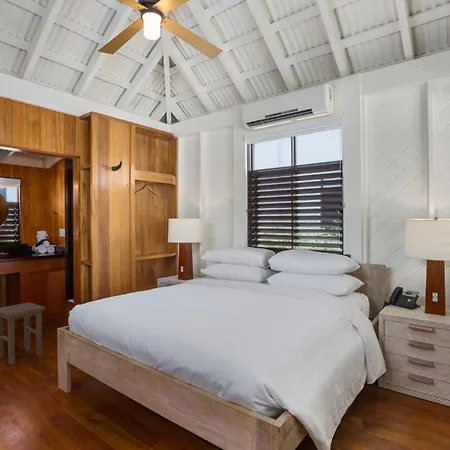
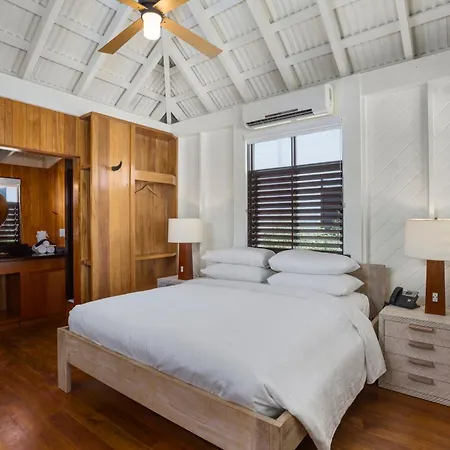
- stool (24, 331)
